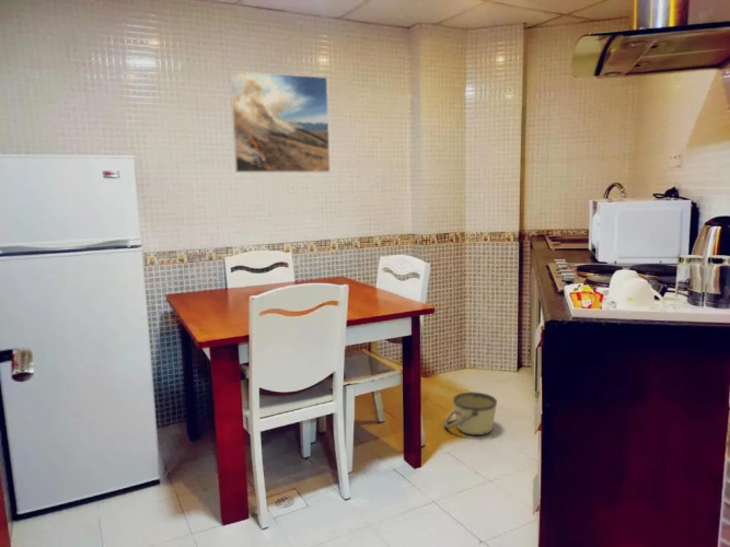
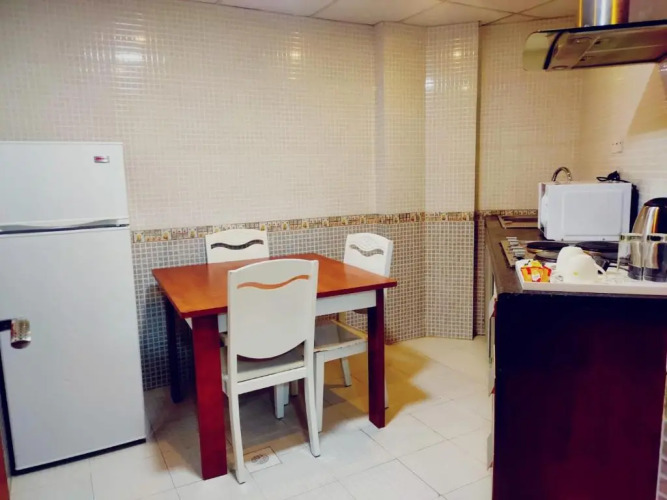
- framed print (281, 124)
- bucket (470, 414)
